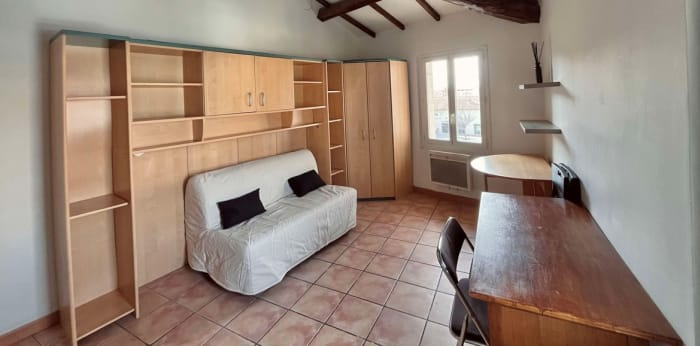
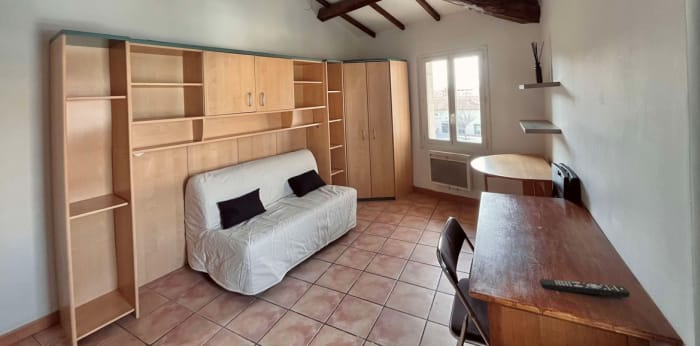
+ remote control (582, 287)
